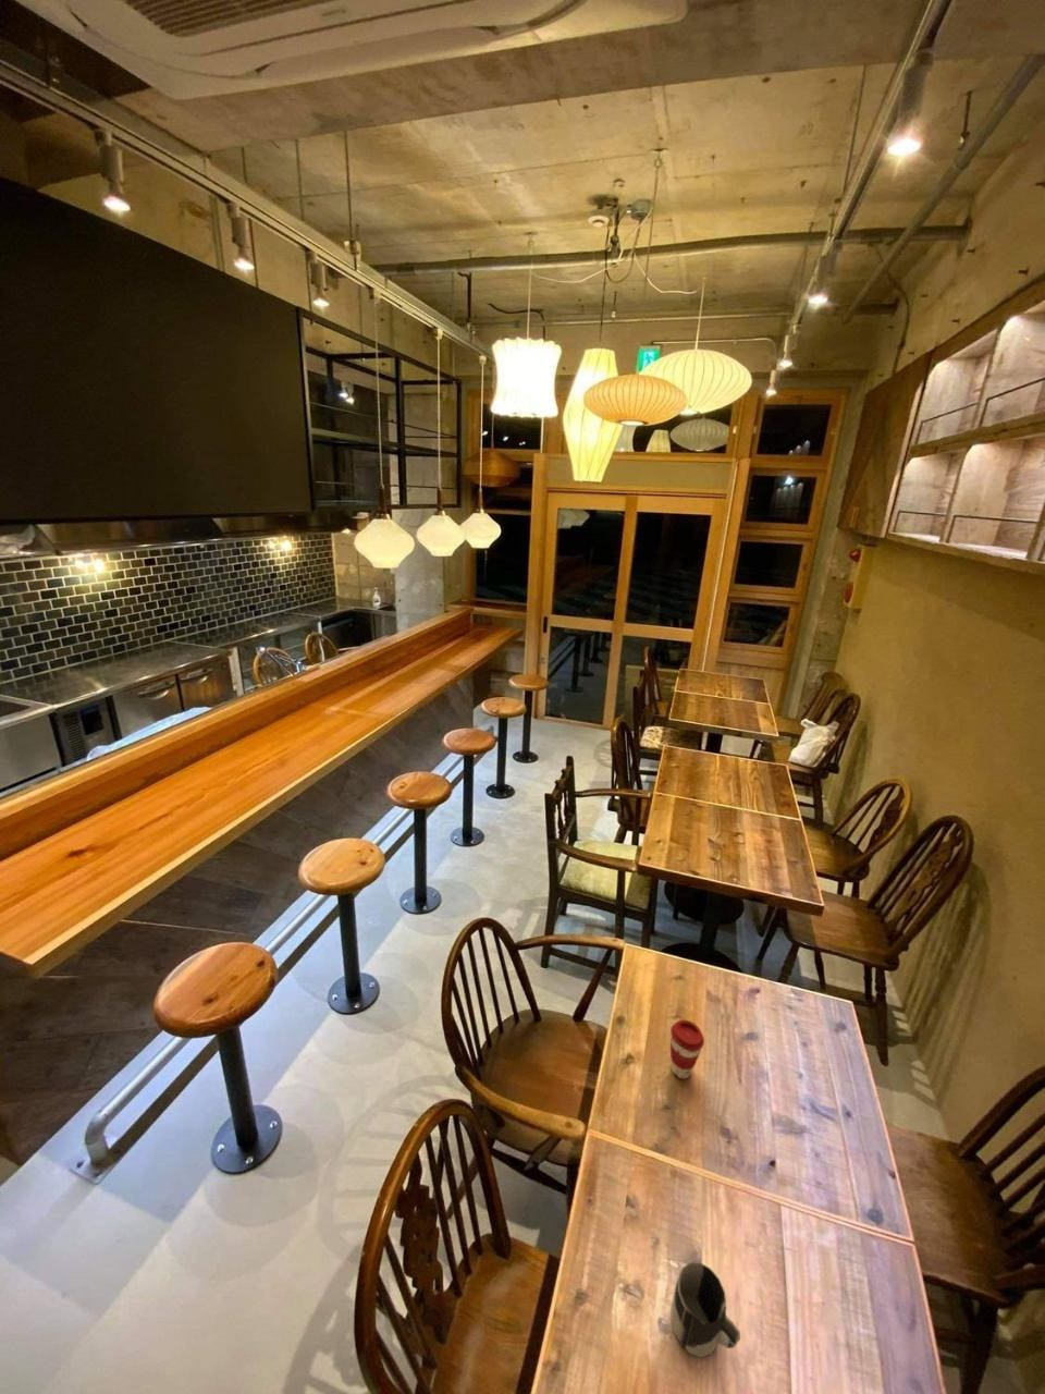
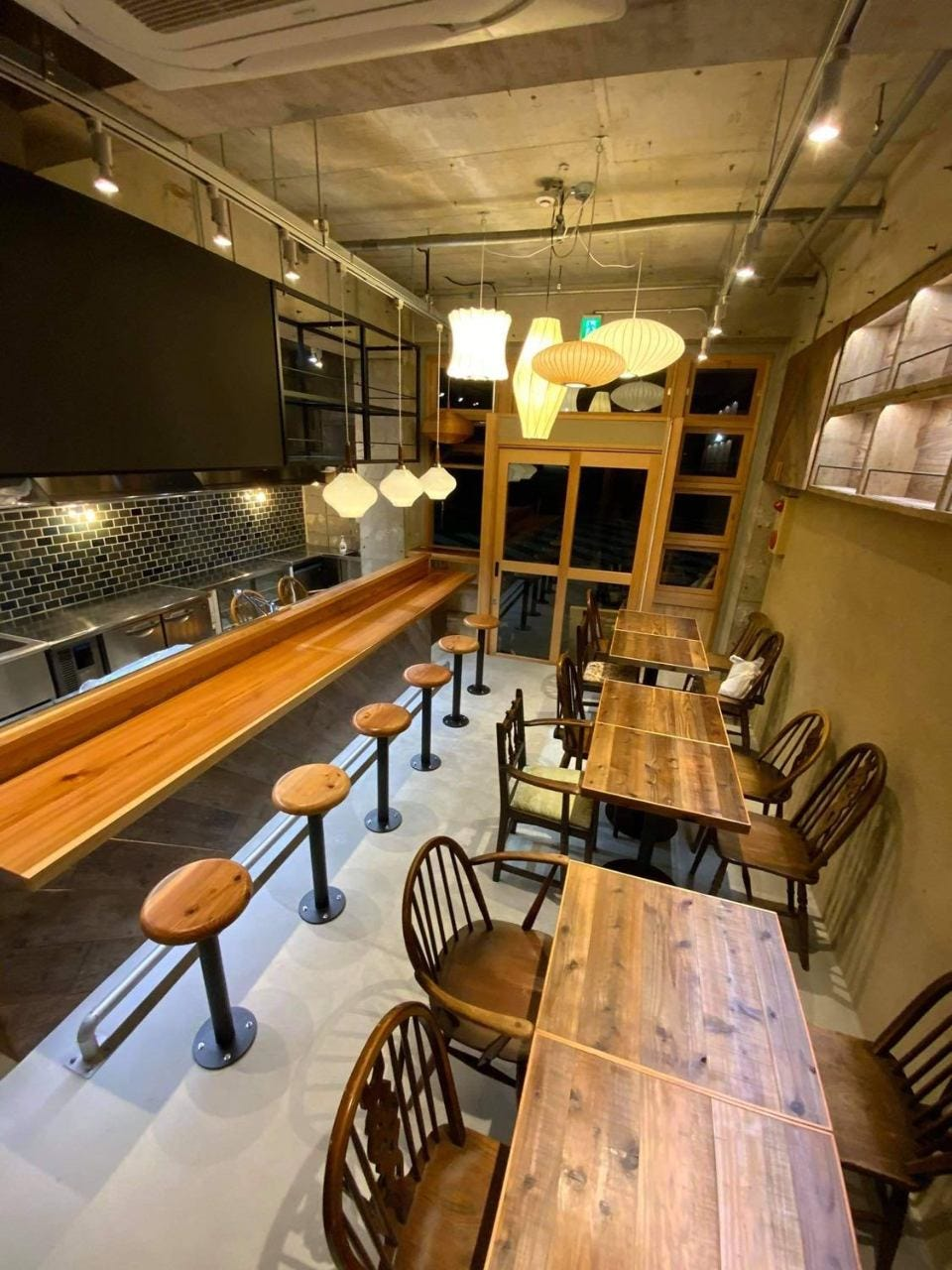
- cup (706, 1317)
- coffee cup (684, 1049)
